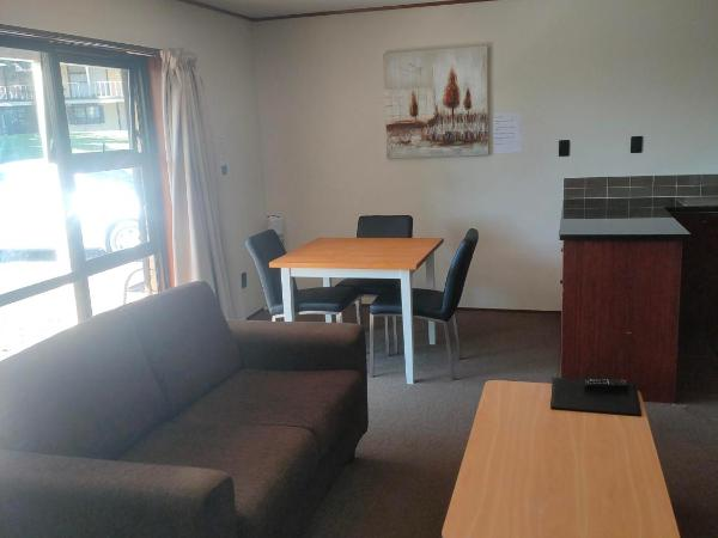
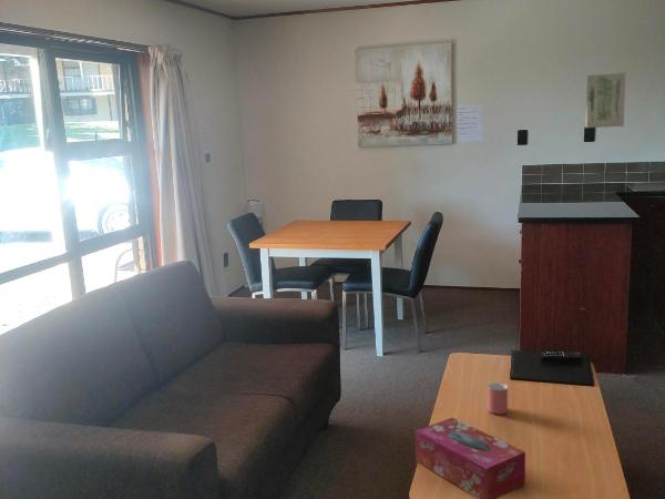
+ wall art (605, 101)
+ tissue box (468, 456)
+ cup (497, 396)
